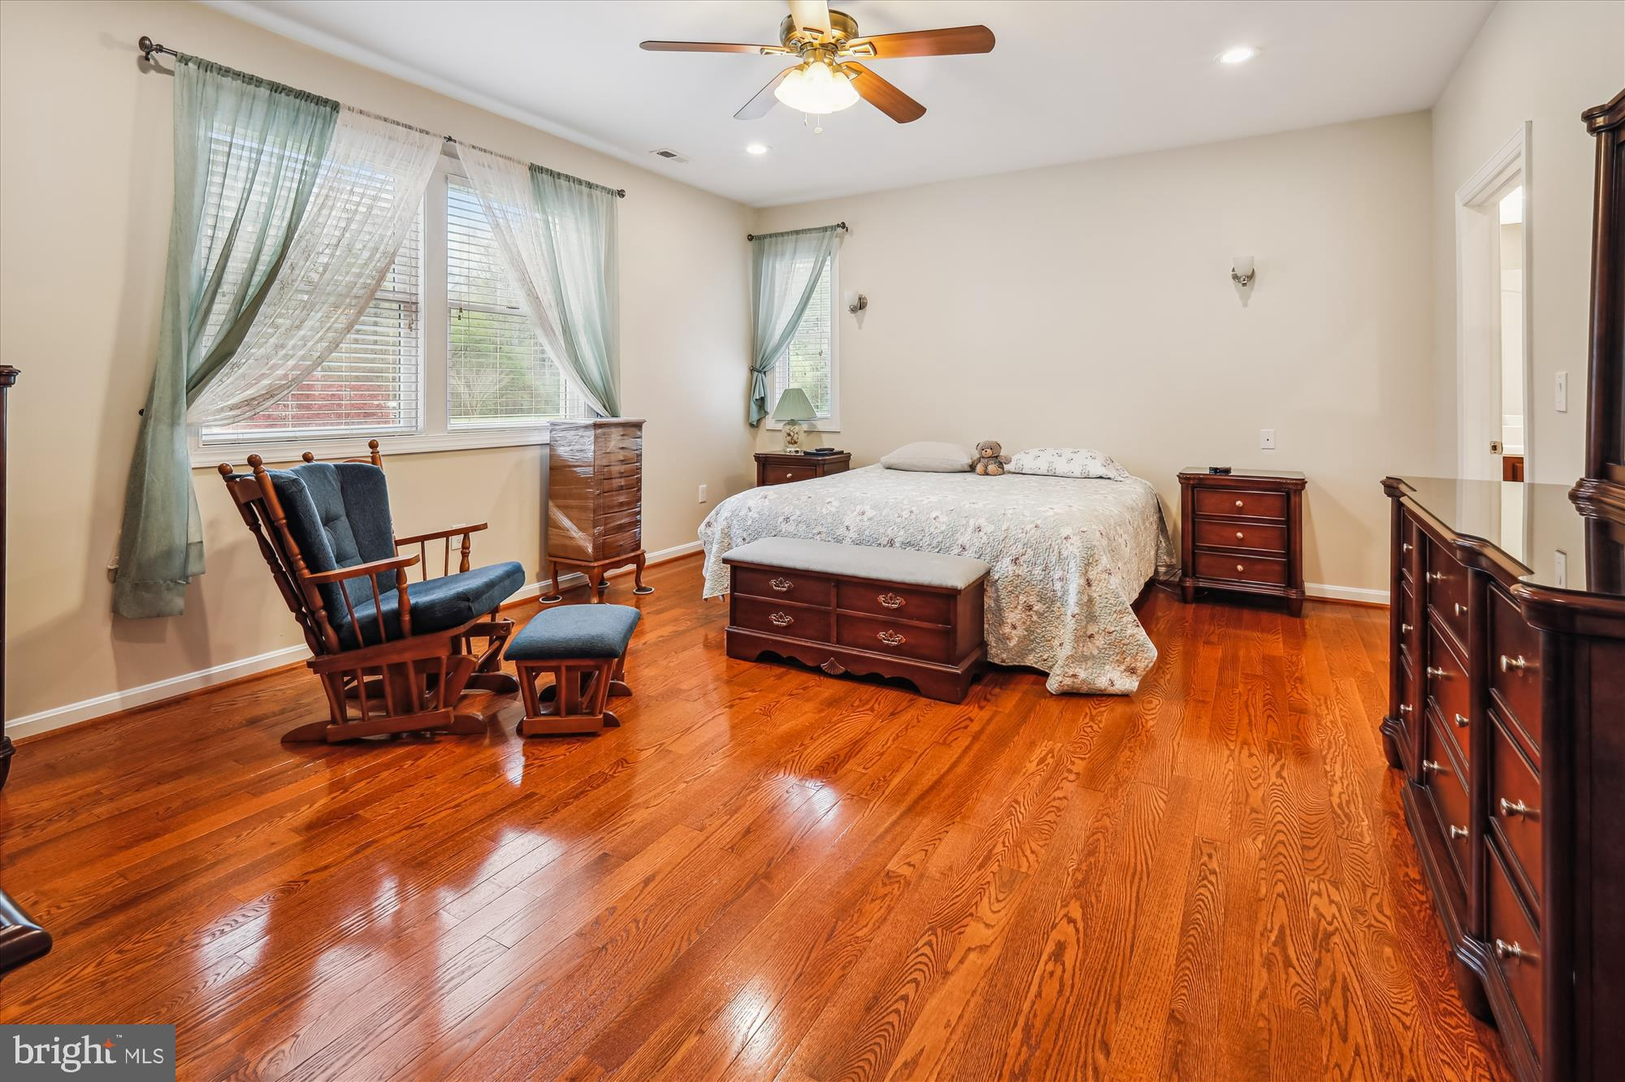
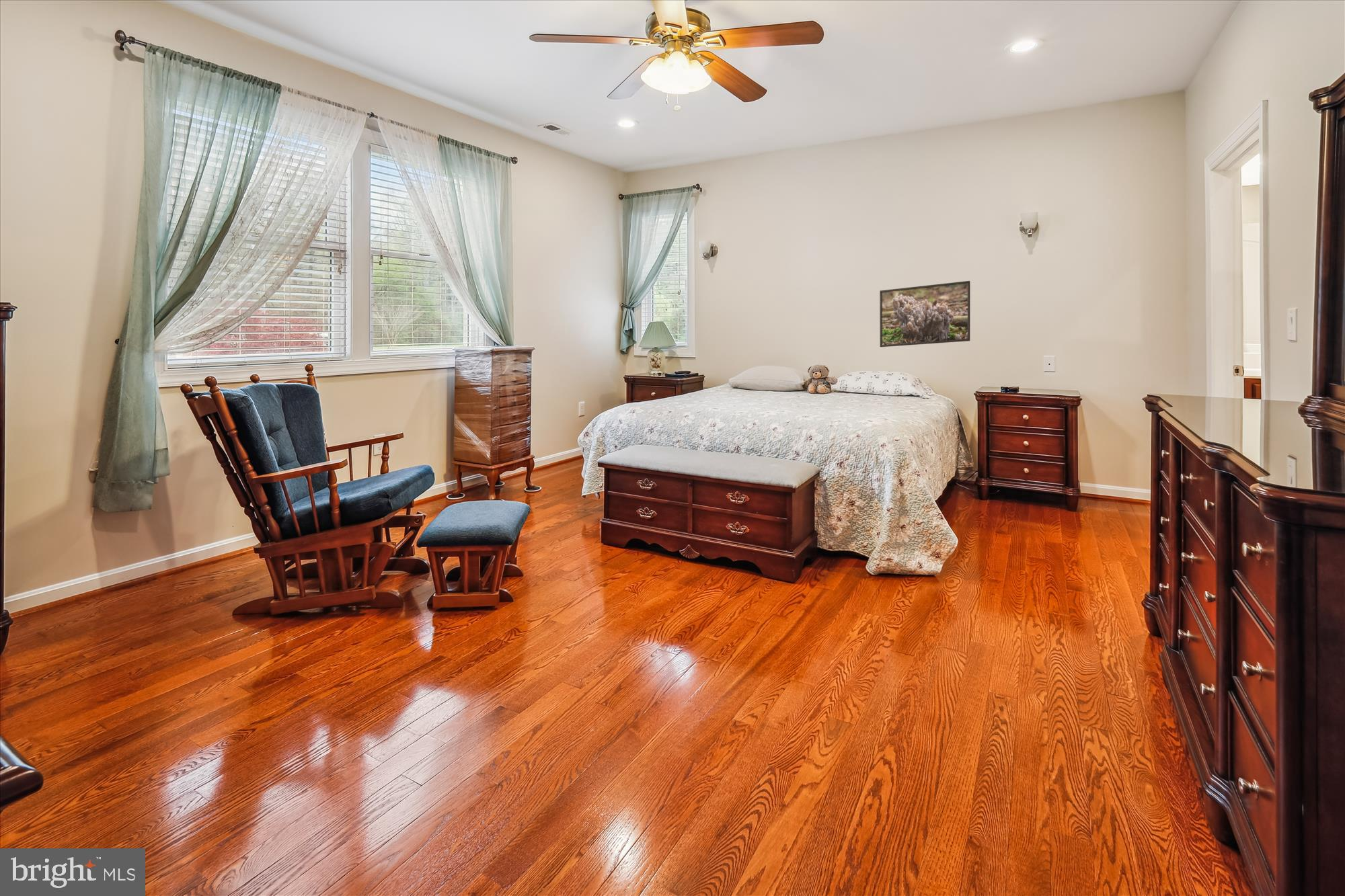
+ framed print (923, 315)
